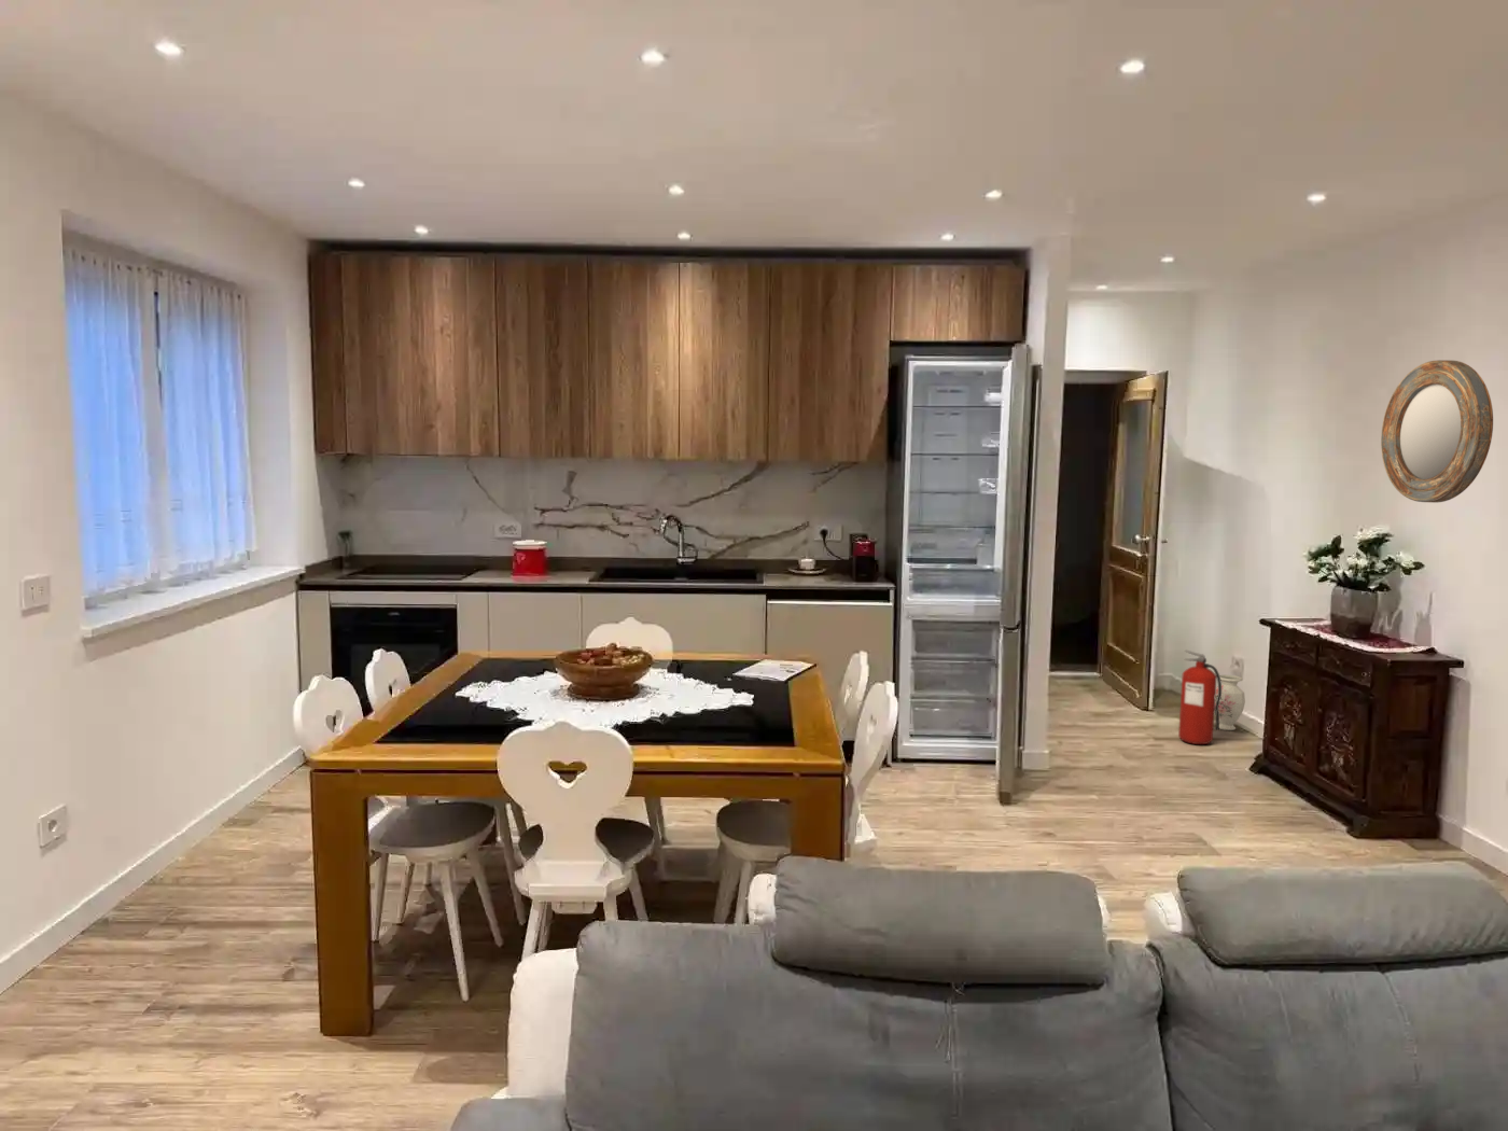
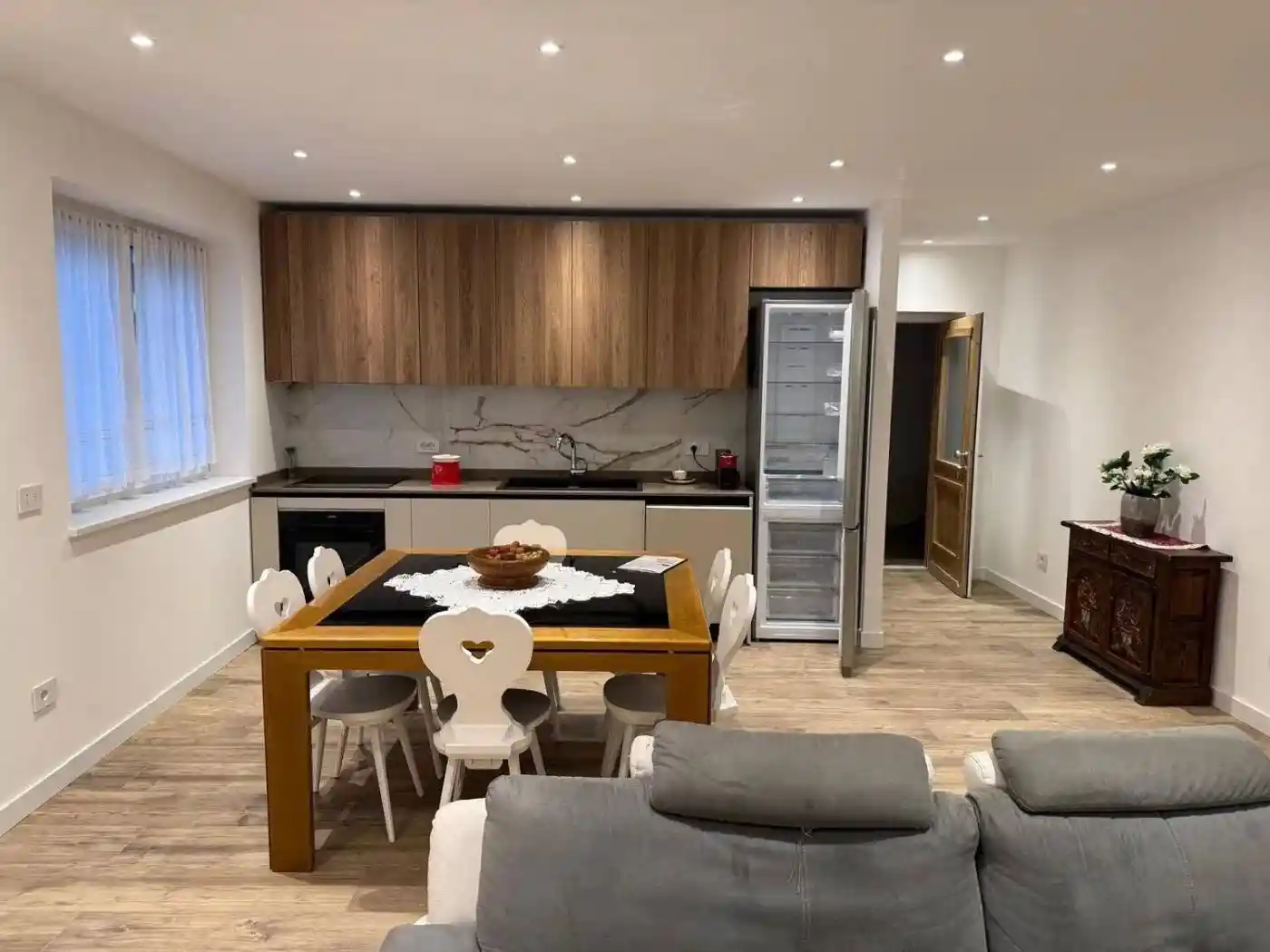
- vase (1228, 702)
- home mirror (1432, 432)
- fire extinguisher (1200, 697)
